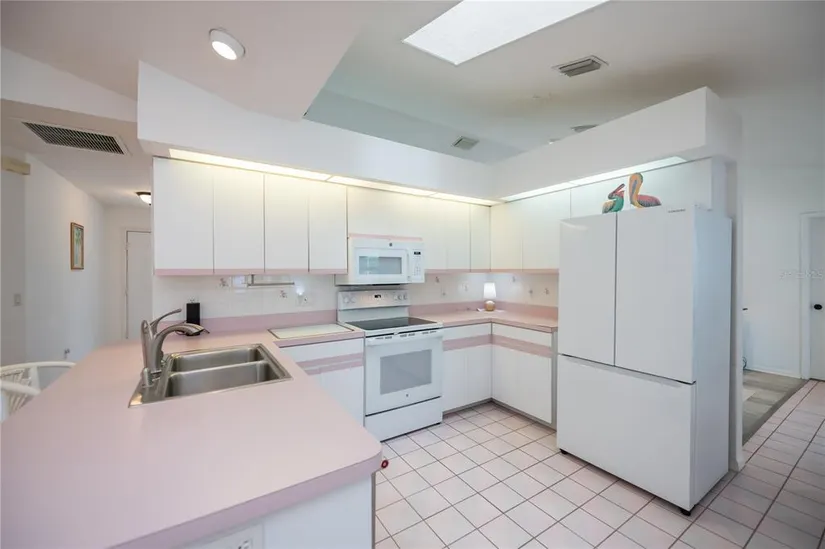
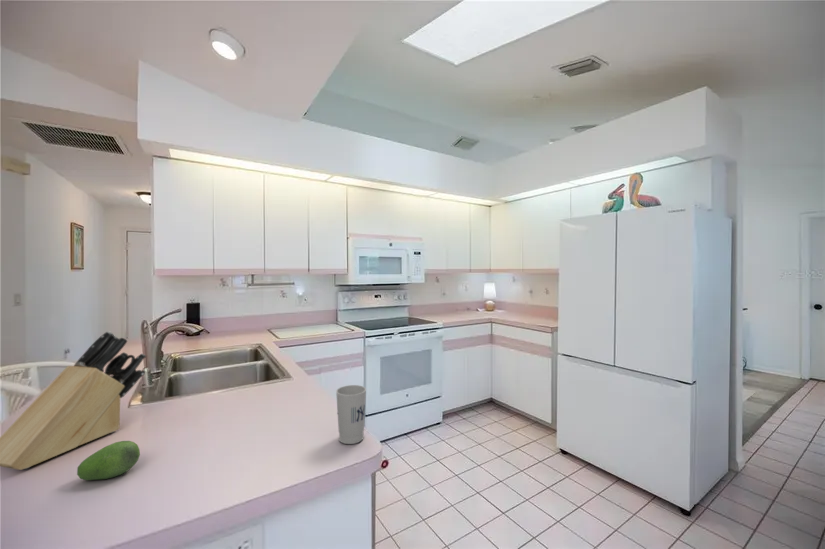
+ cup (351, 414)
+ fruit (110, 460)
+ knife block (77, 389)
